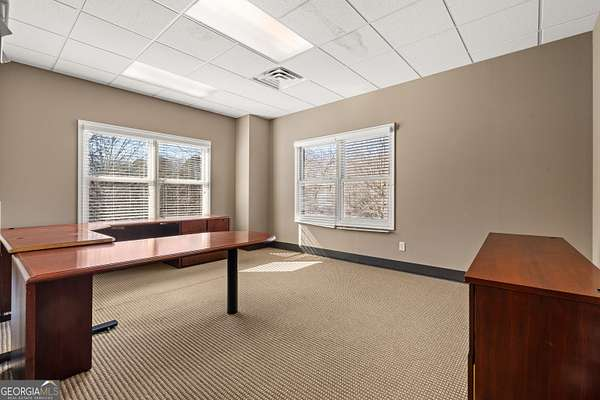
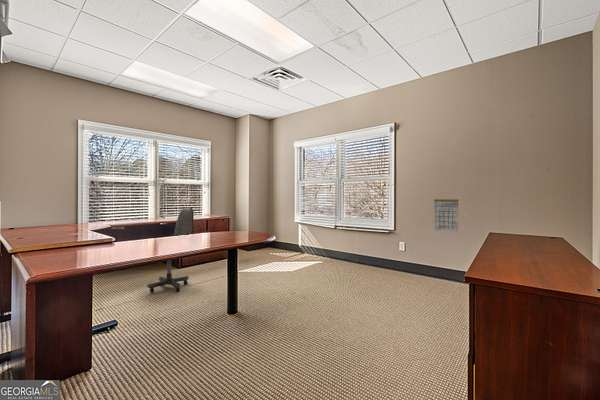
+ calendar (446, 211)
+ office chair (168, 260)
